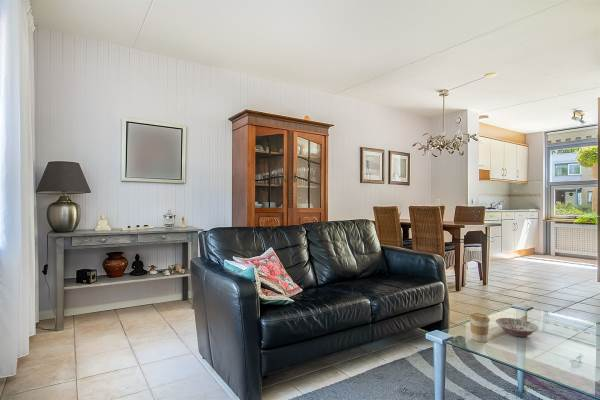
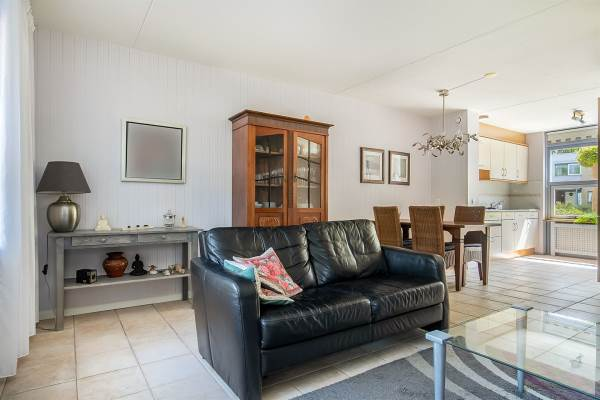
- coffee cup (479, 326)
- bowl (516, 328)
